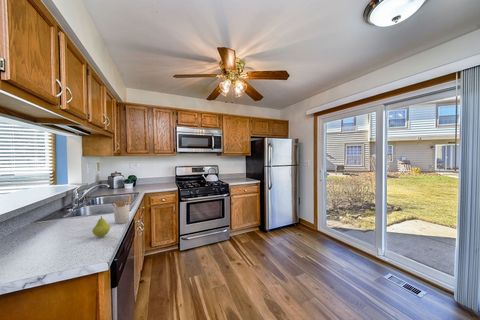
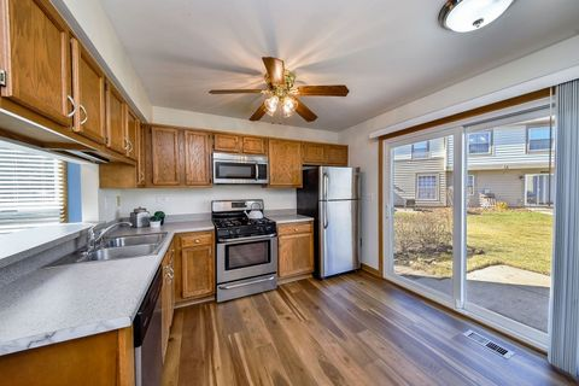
- utensil holder (121, 210)
- fruit (101, 225)
